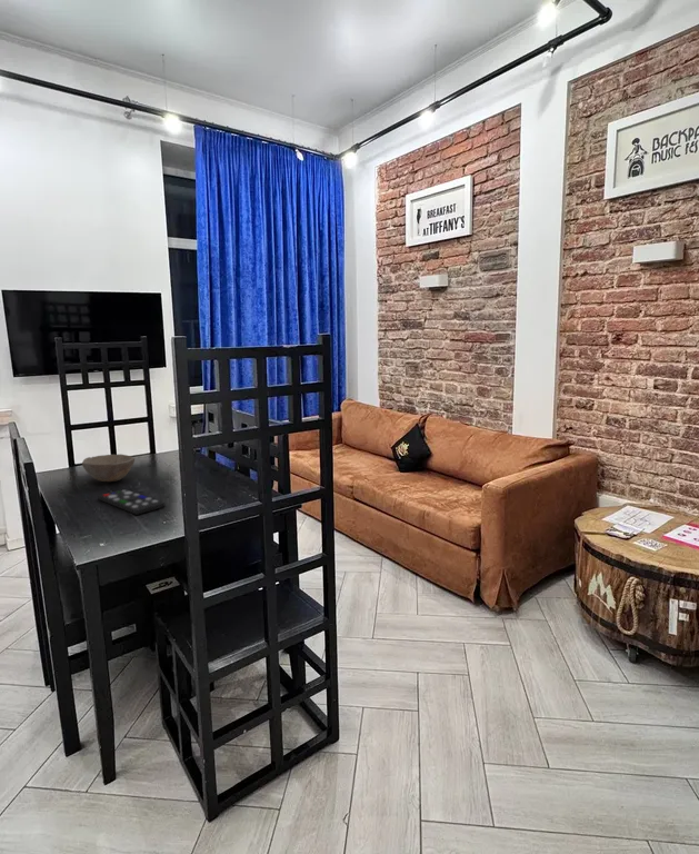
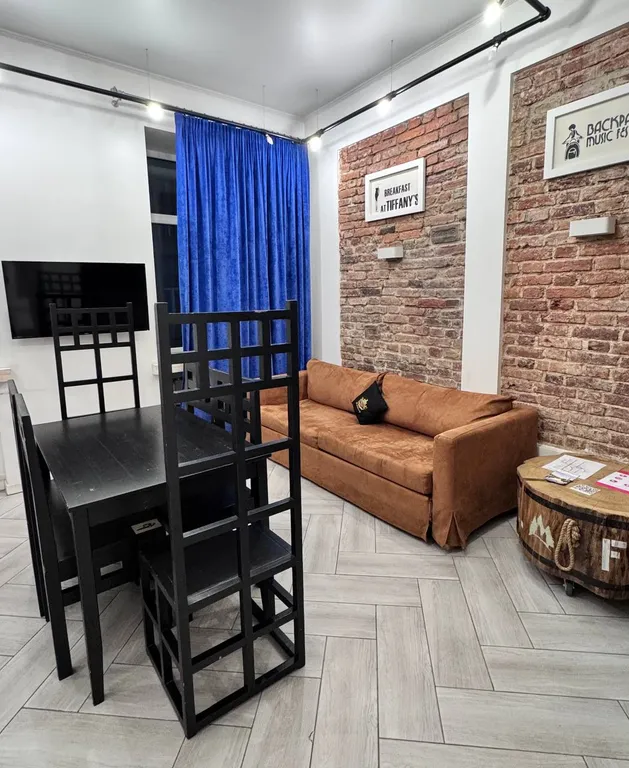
- remote control (130, 499)
- bowl (109, 469)
